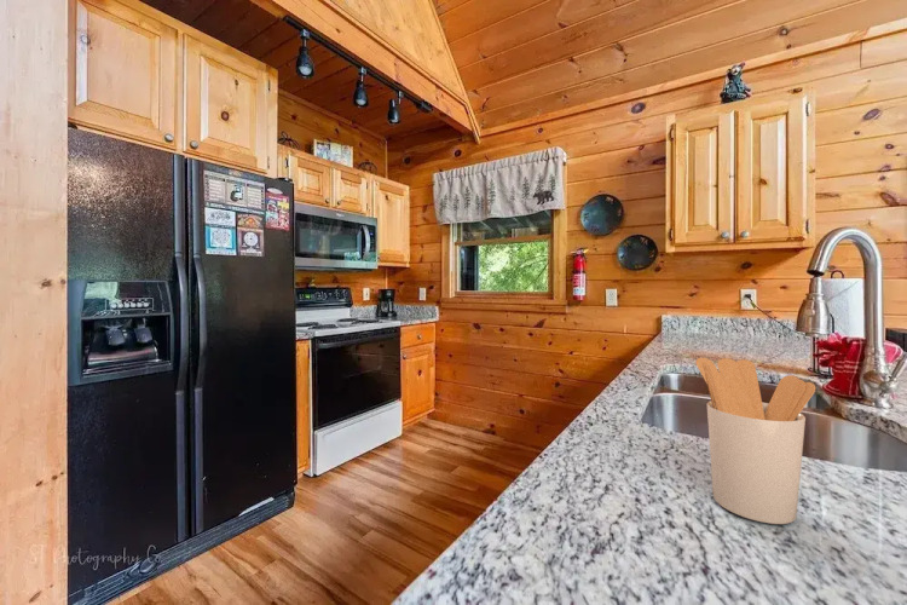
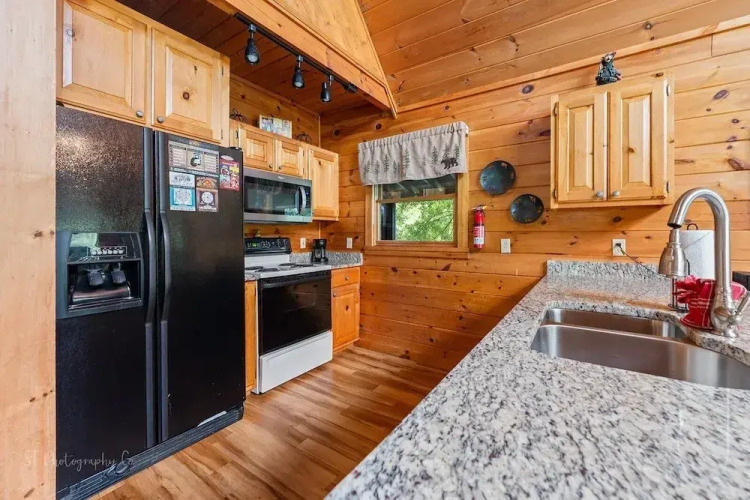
- utensil holder (741, 427)
